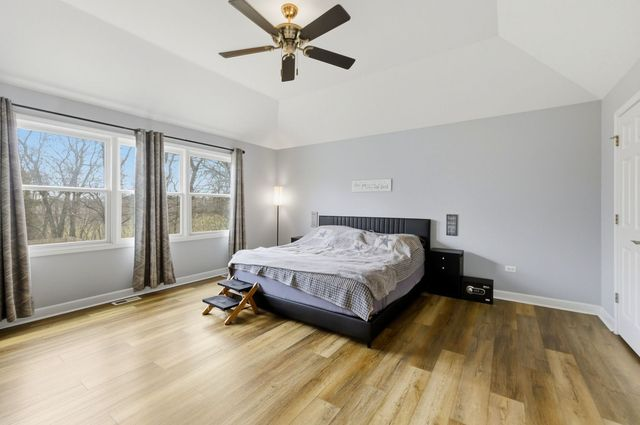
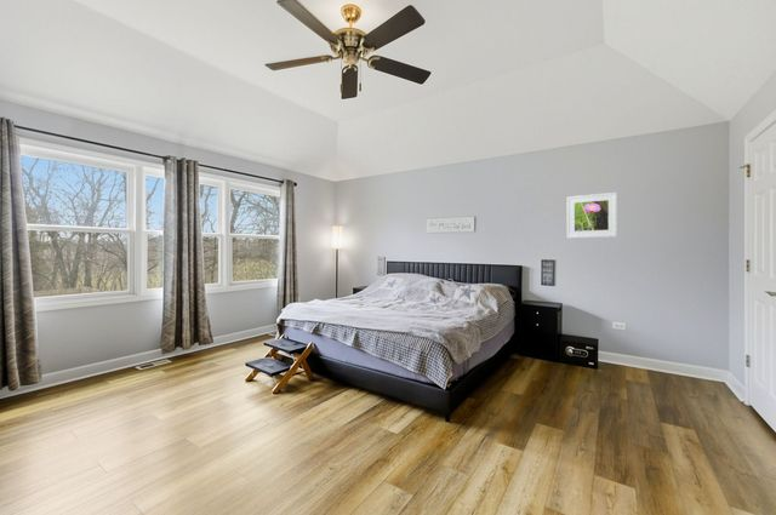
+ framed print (590, 216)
